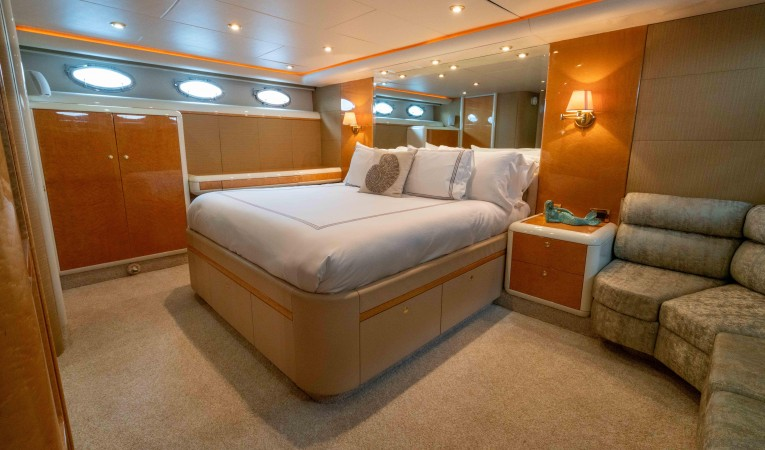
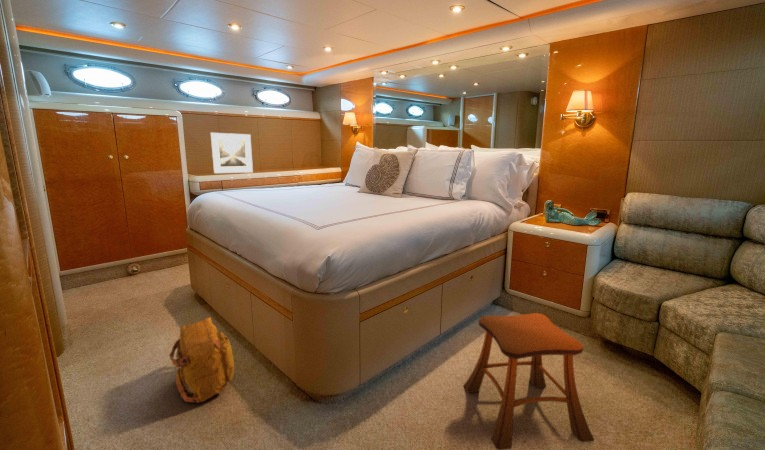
+ backpack (200, 354)
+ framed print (232, 153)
+ stool (524, 364)
